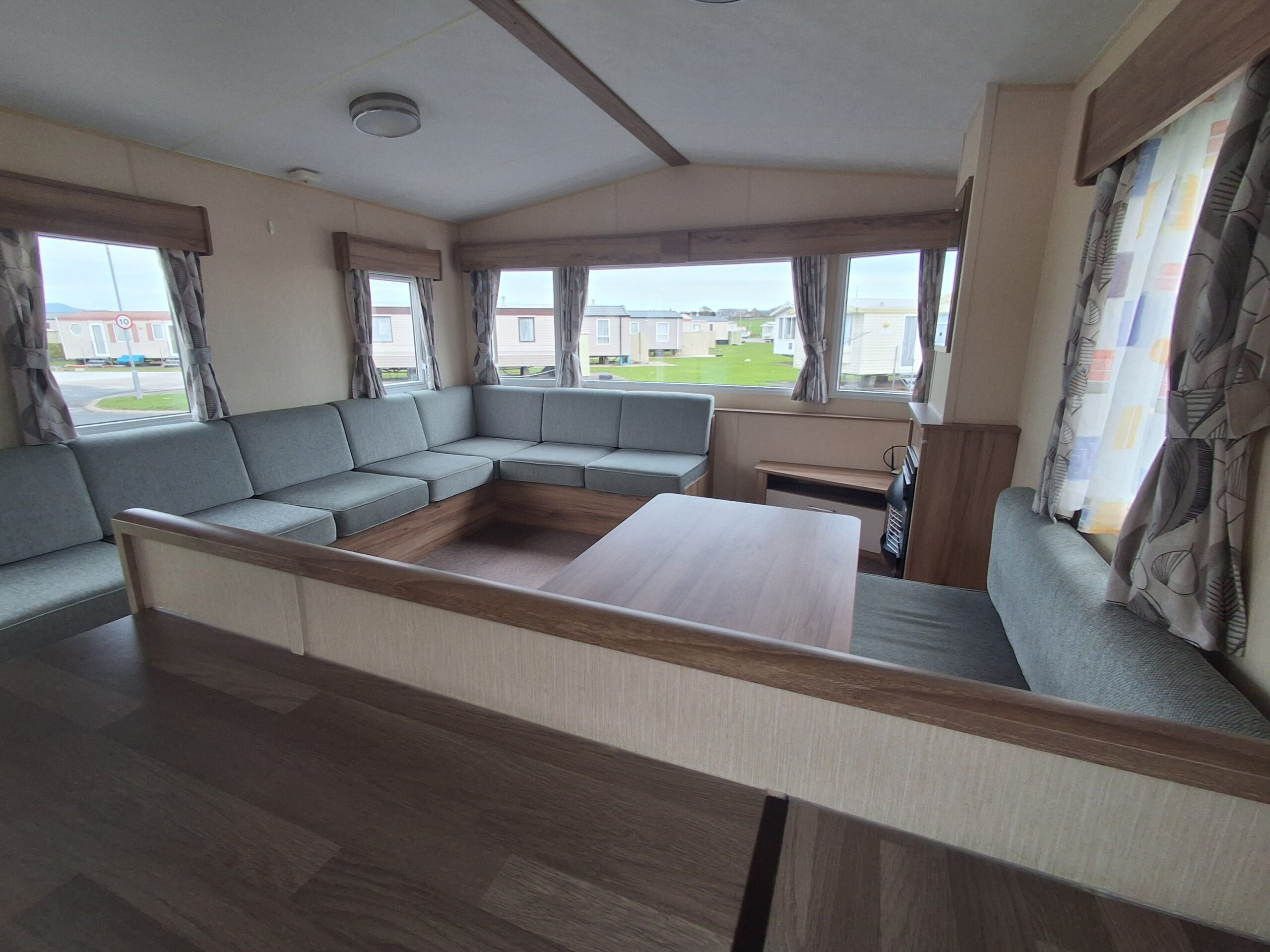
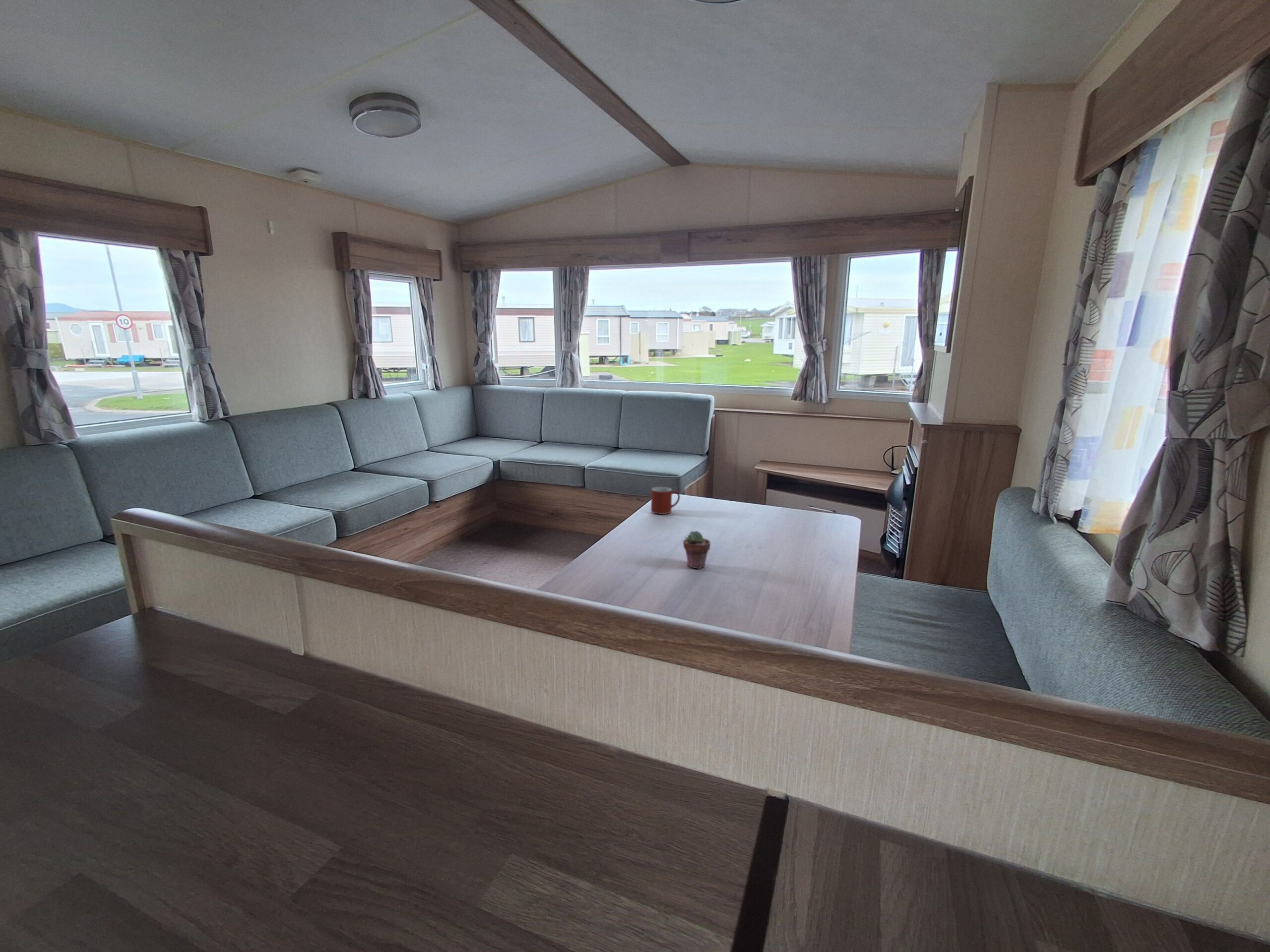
+ potted succulent (696, 548)
+ mug (665, 500)
